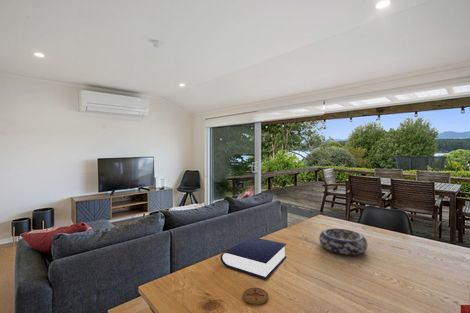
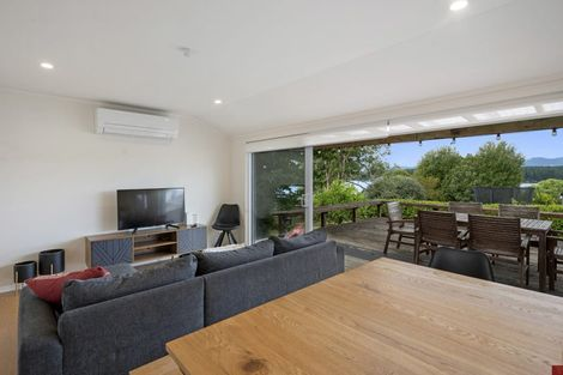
- book (254, 254)
- coaster (255, 295)
- decorative bowl (342, 240)
